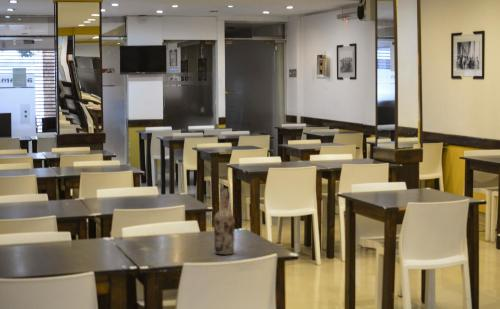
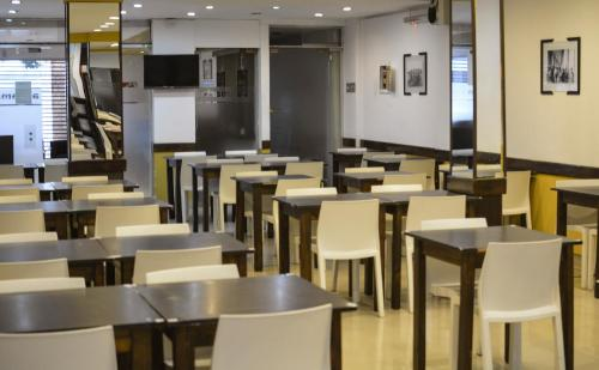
- wine bottle (224, 220)
